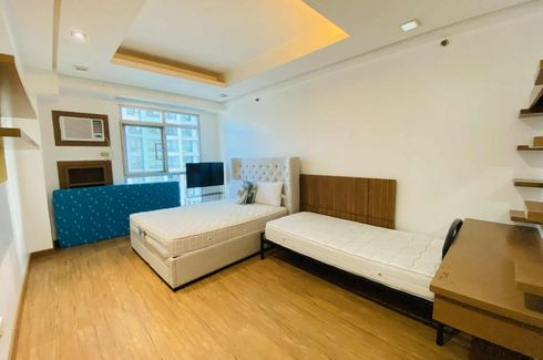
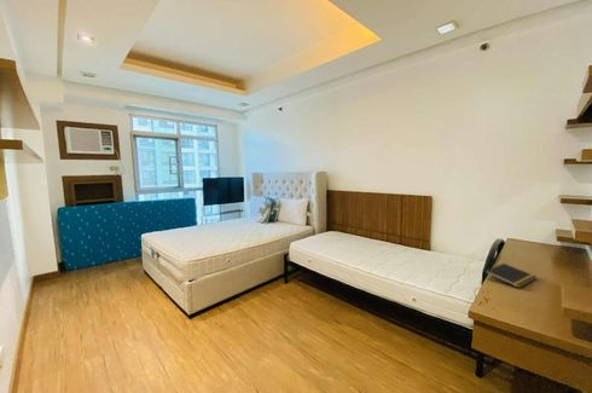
+ notepad (510, 273)
